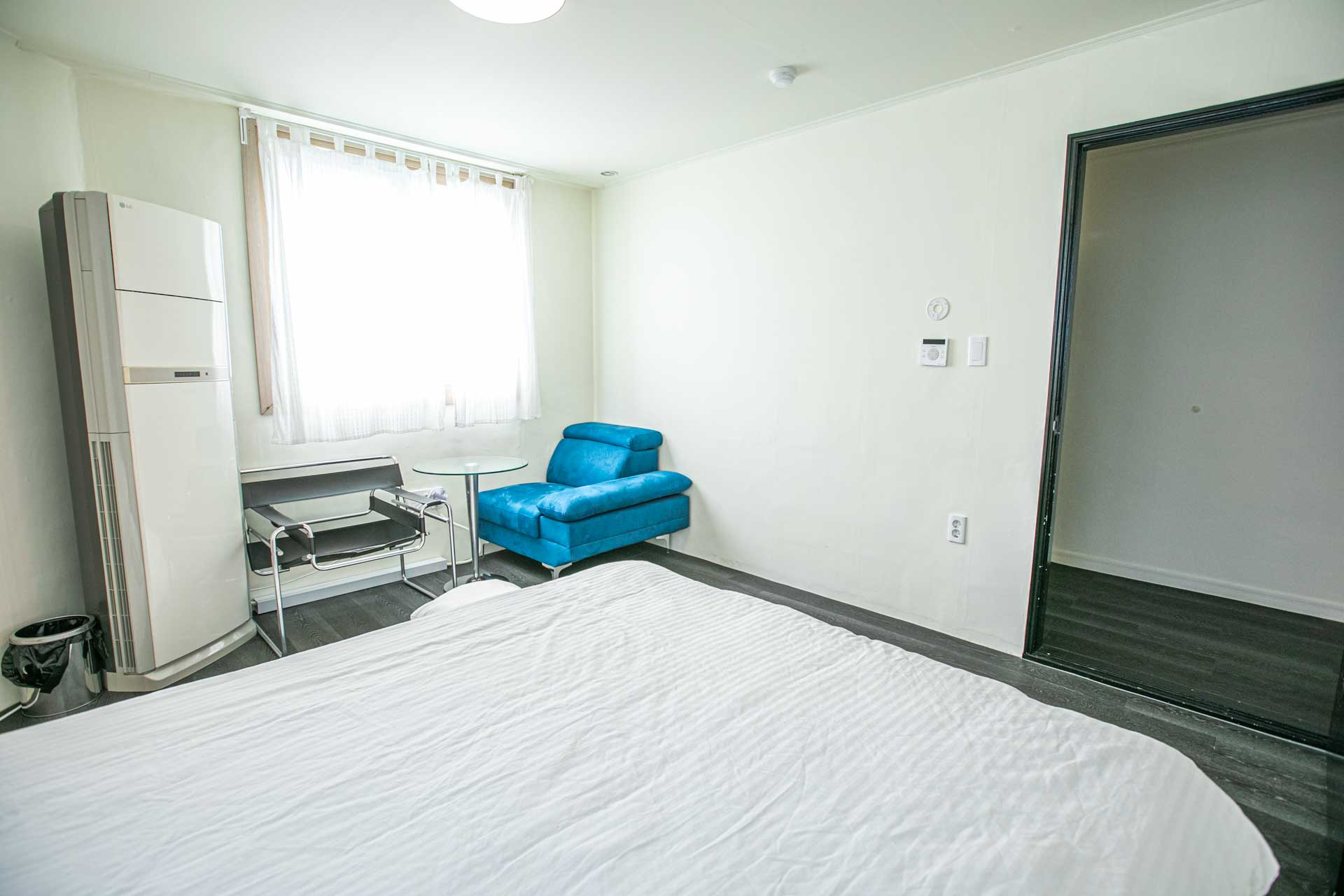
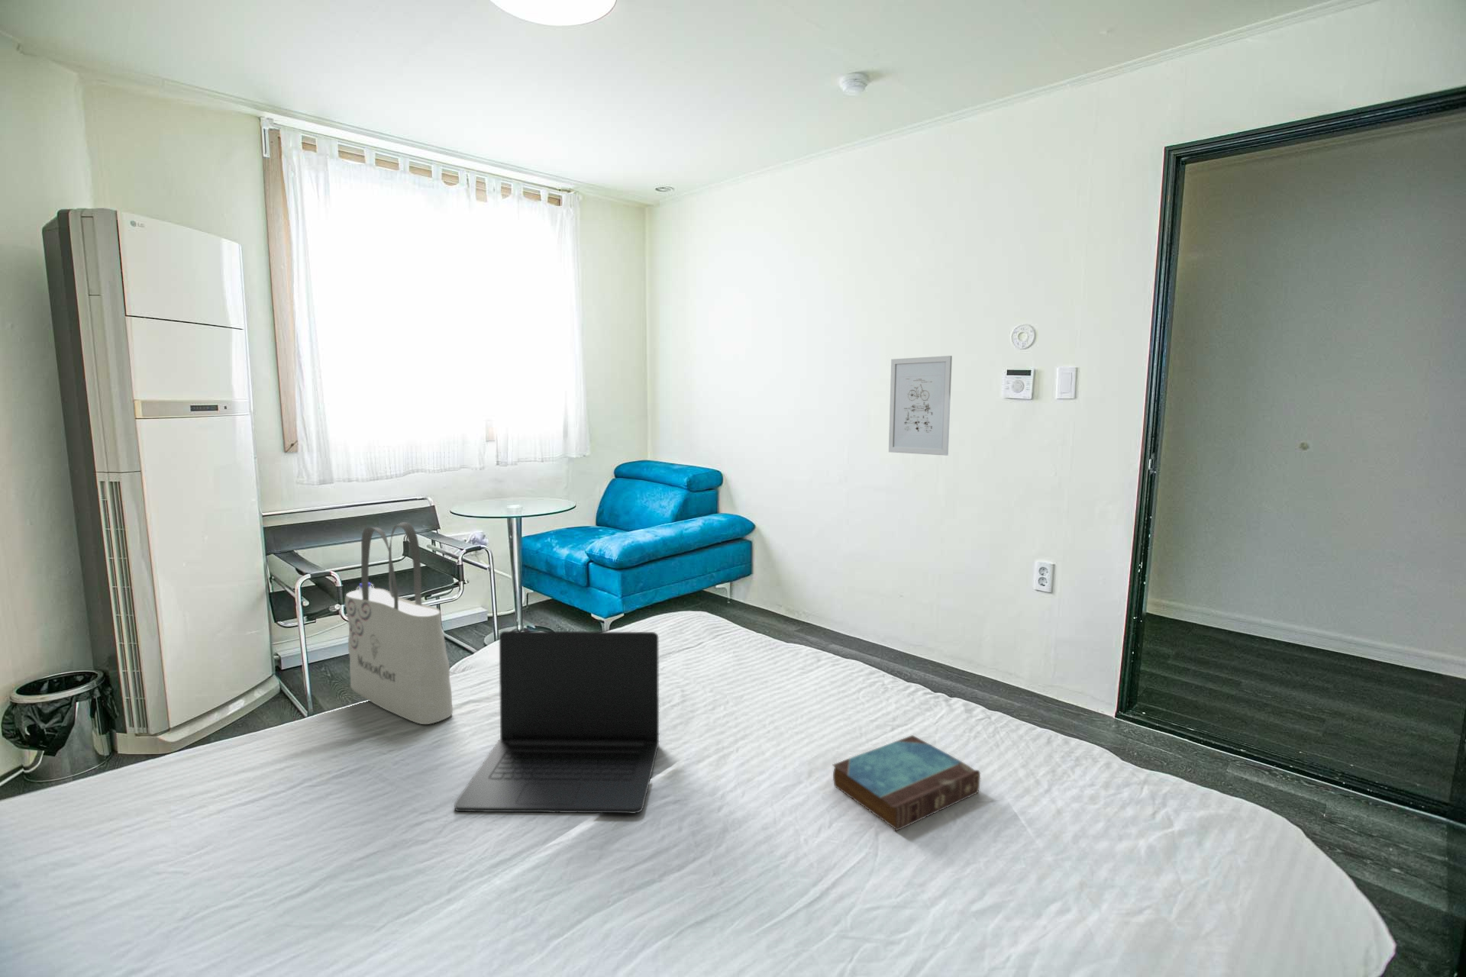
+ tote bag (394, 614)
+ laptop (564, 714)
+ wall art (918, 406)
+ book (904, 780)
